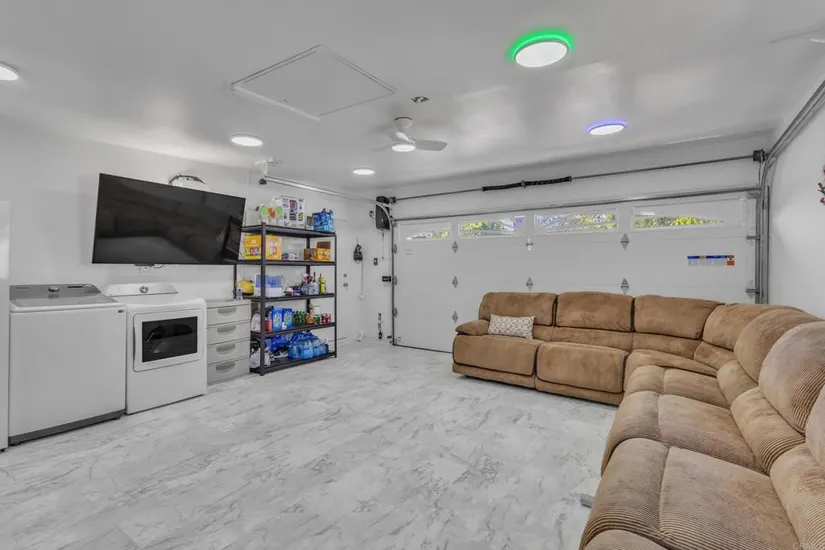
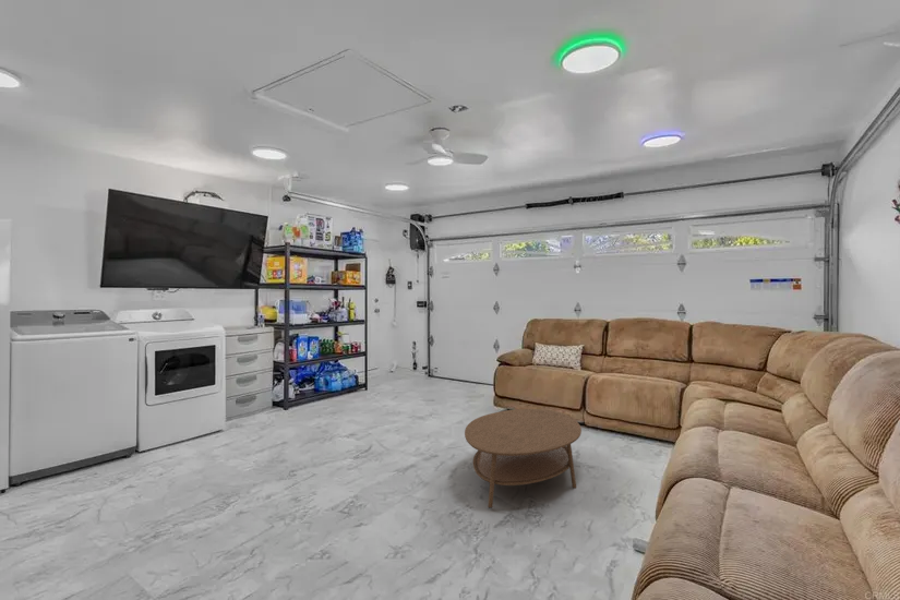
+ coffee table (523, 451)
